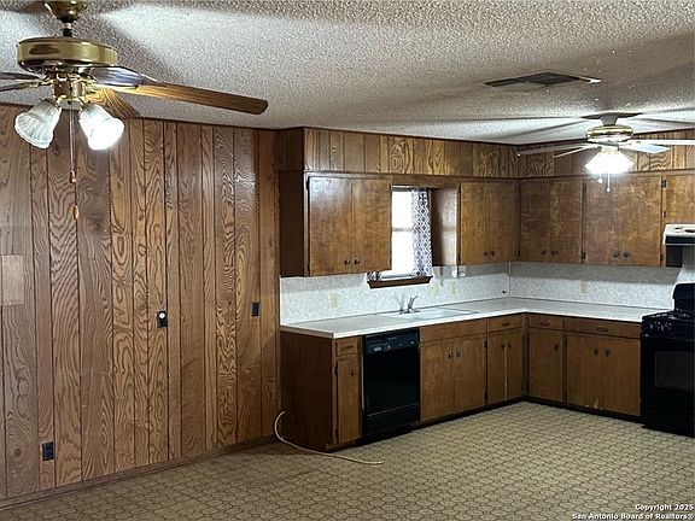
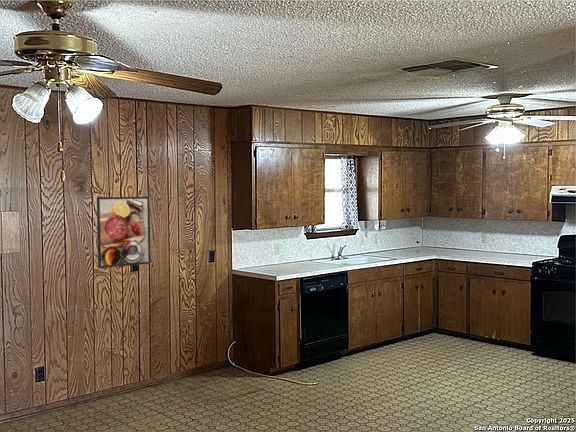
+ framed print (124, 231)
